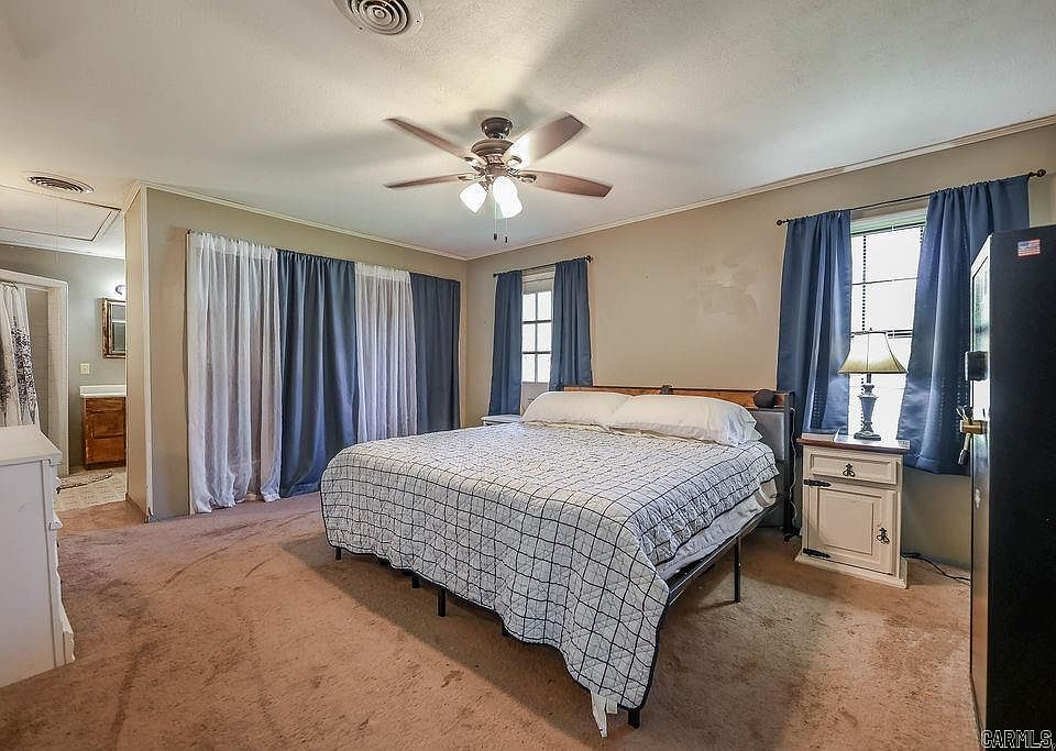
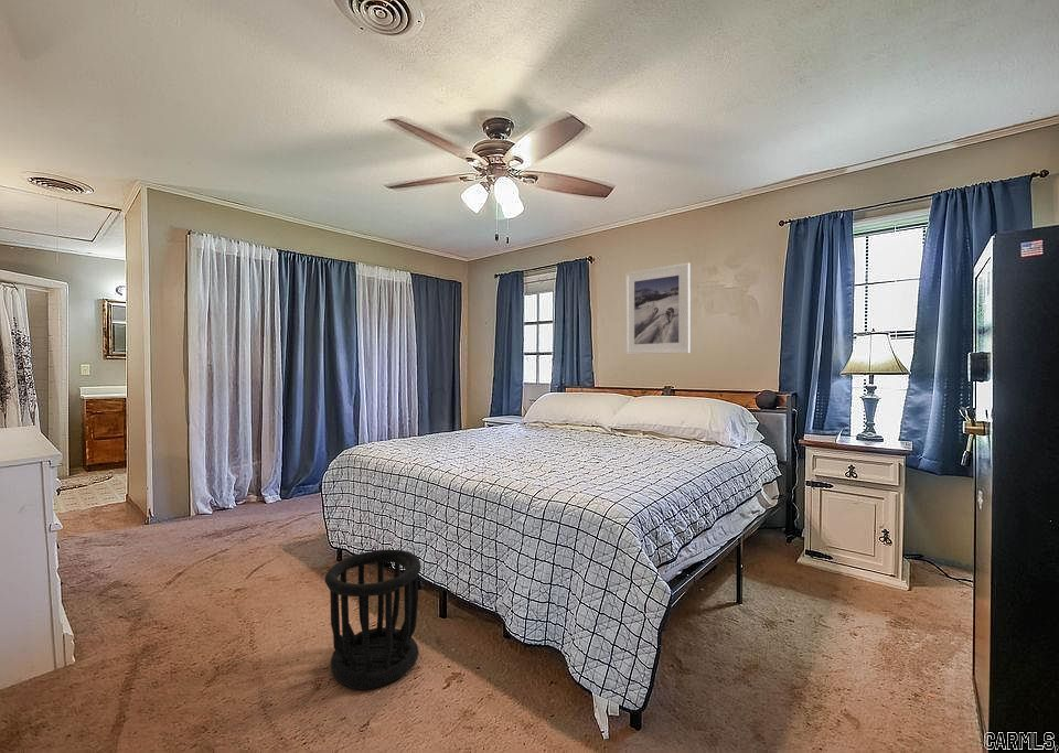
+ wastebasket (377, 614)
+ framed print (655, 311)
